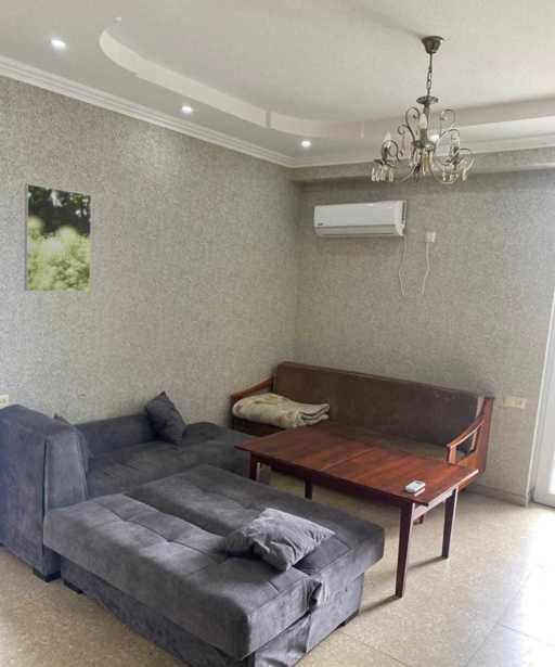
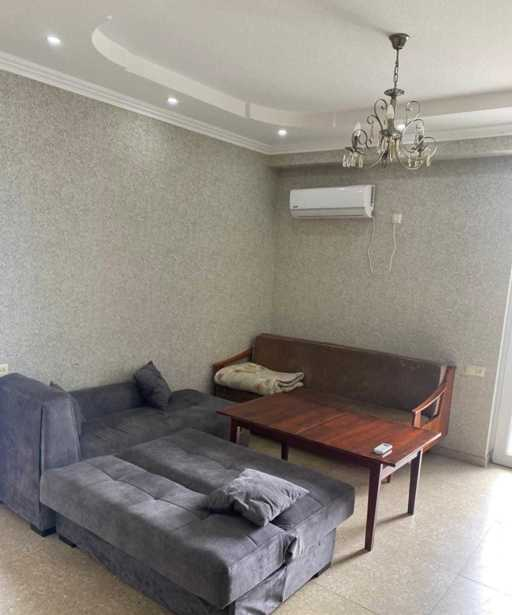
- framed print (59, 241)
